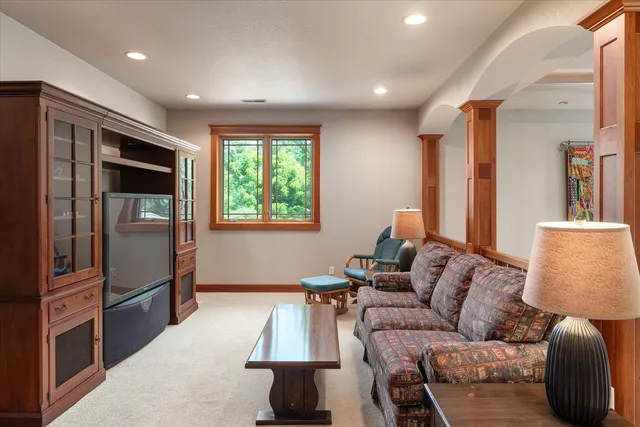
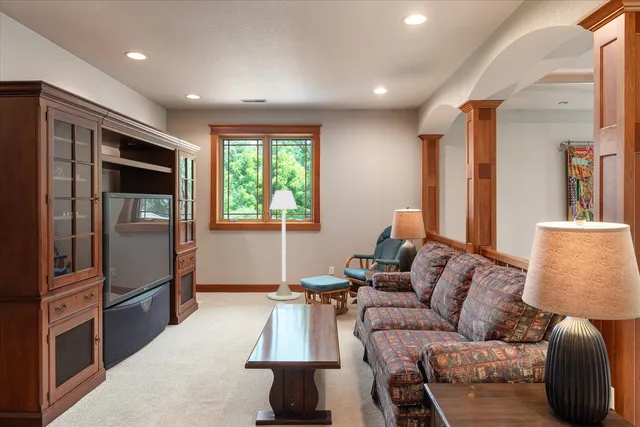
+ floor lamp (283, 243)
